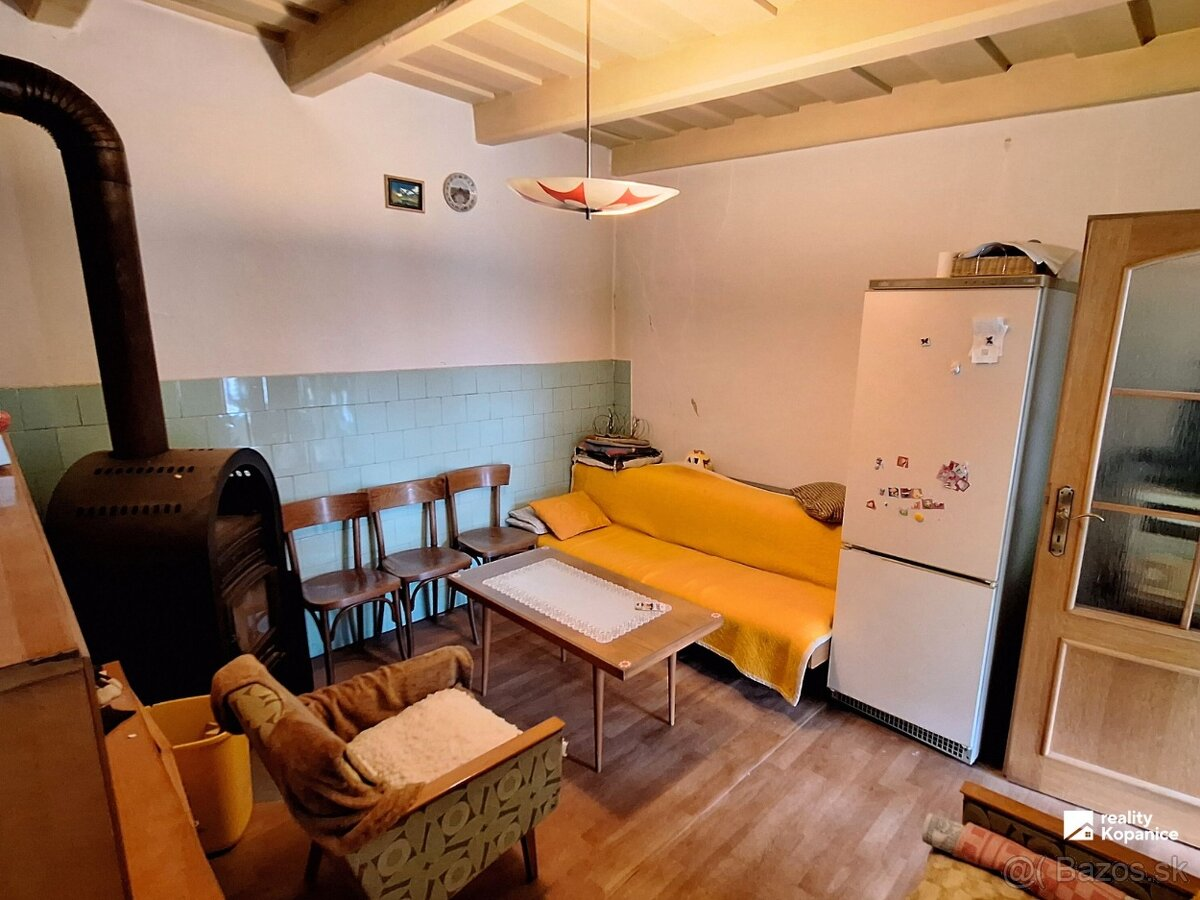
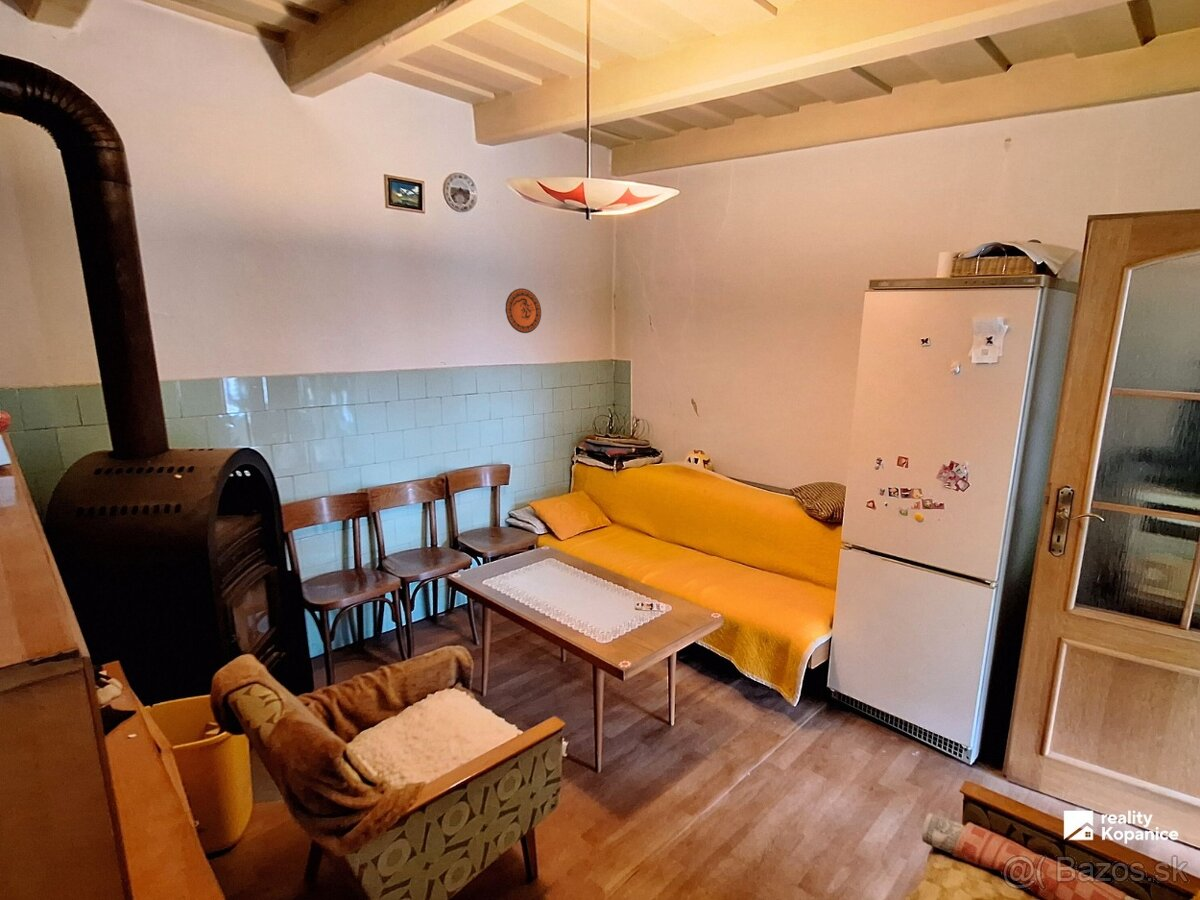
+ decorative plate (523, 310)
